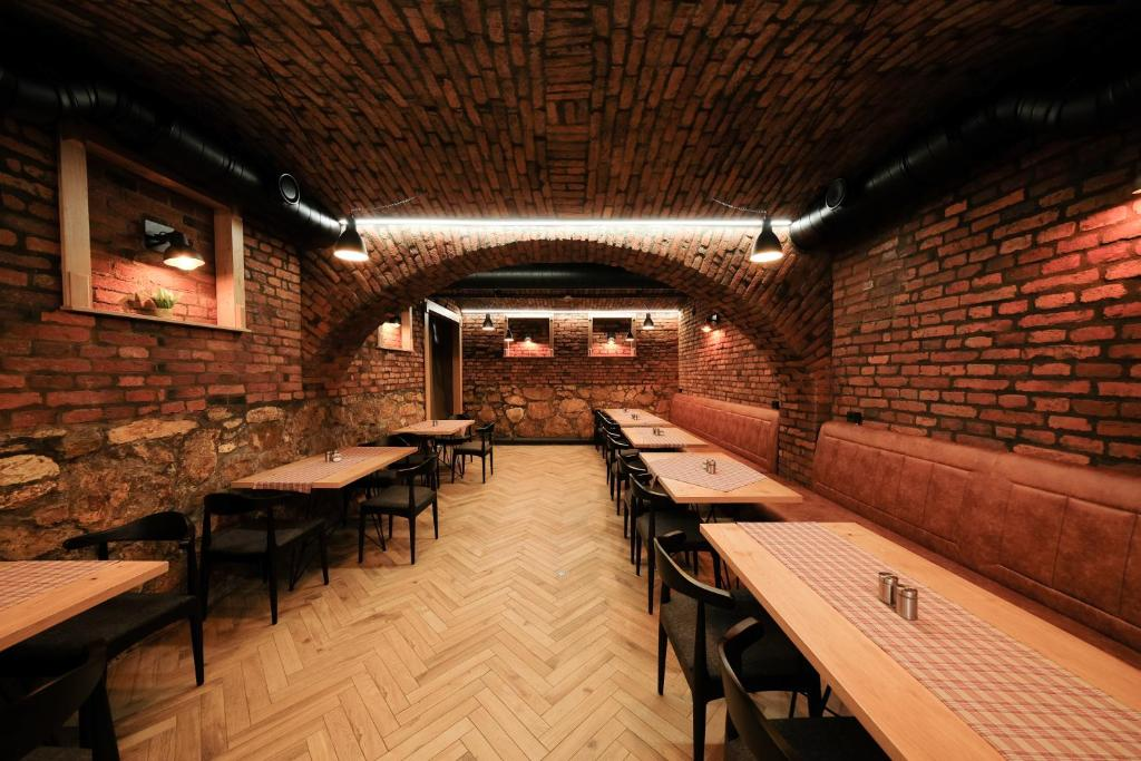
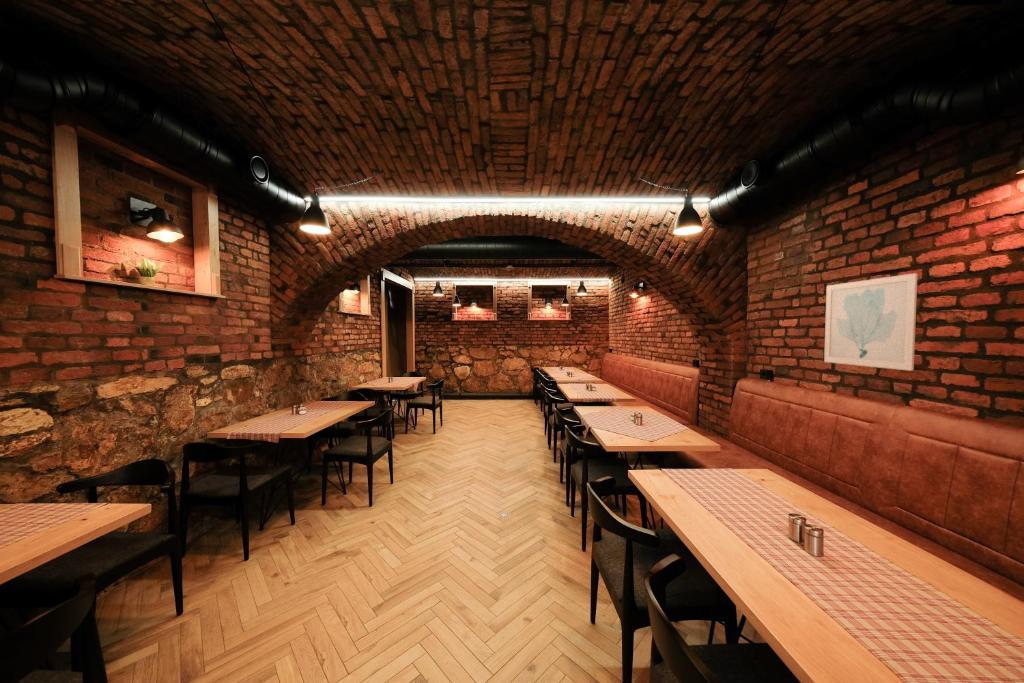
+ wall art (864, 323)
